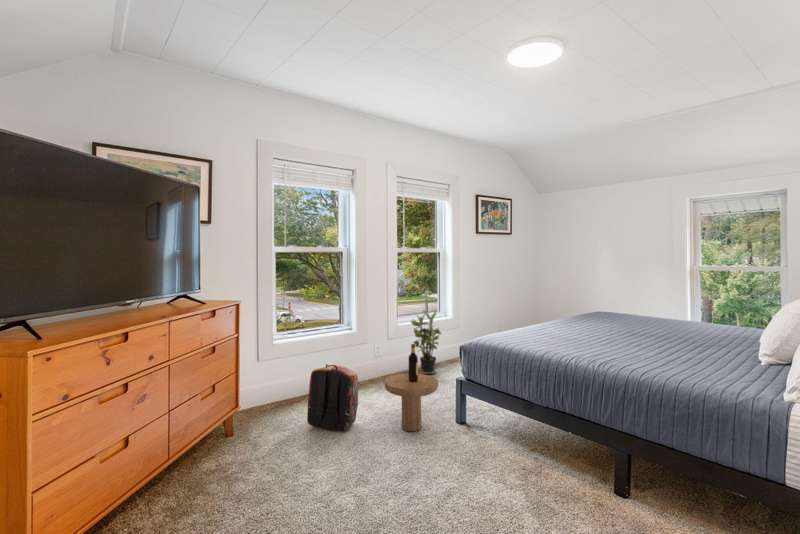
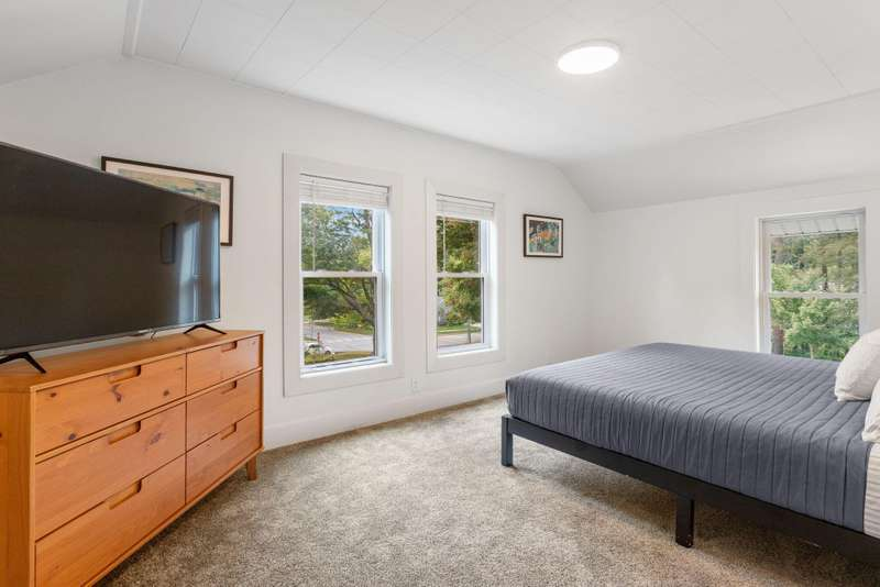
- side table (411, 385)
- potted plant (425, 341)
- backpack (332, 393)
